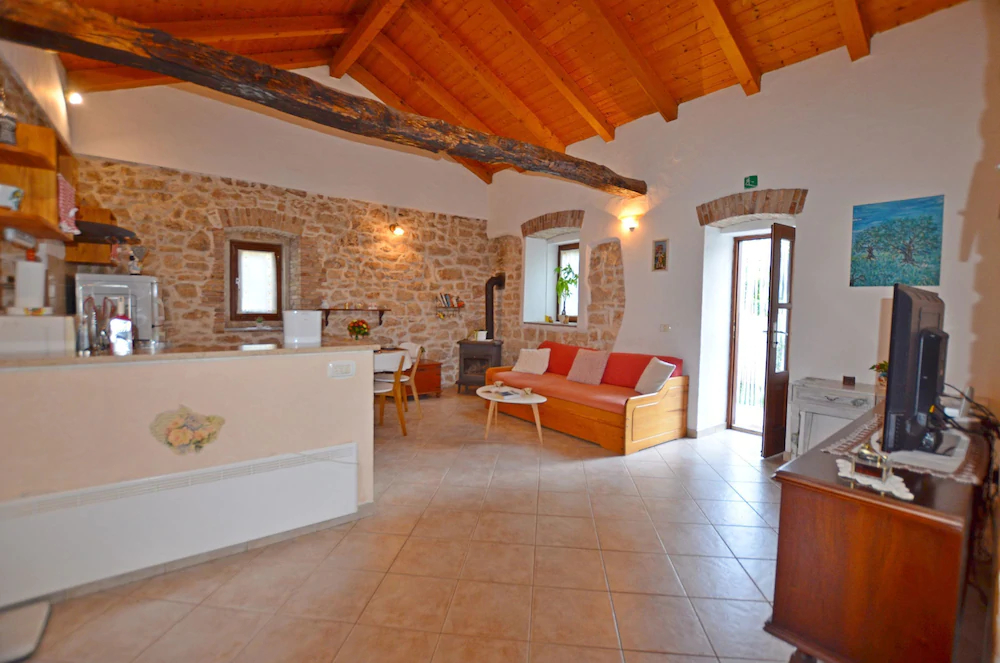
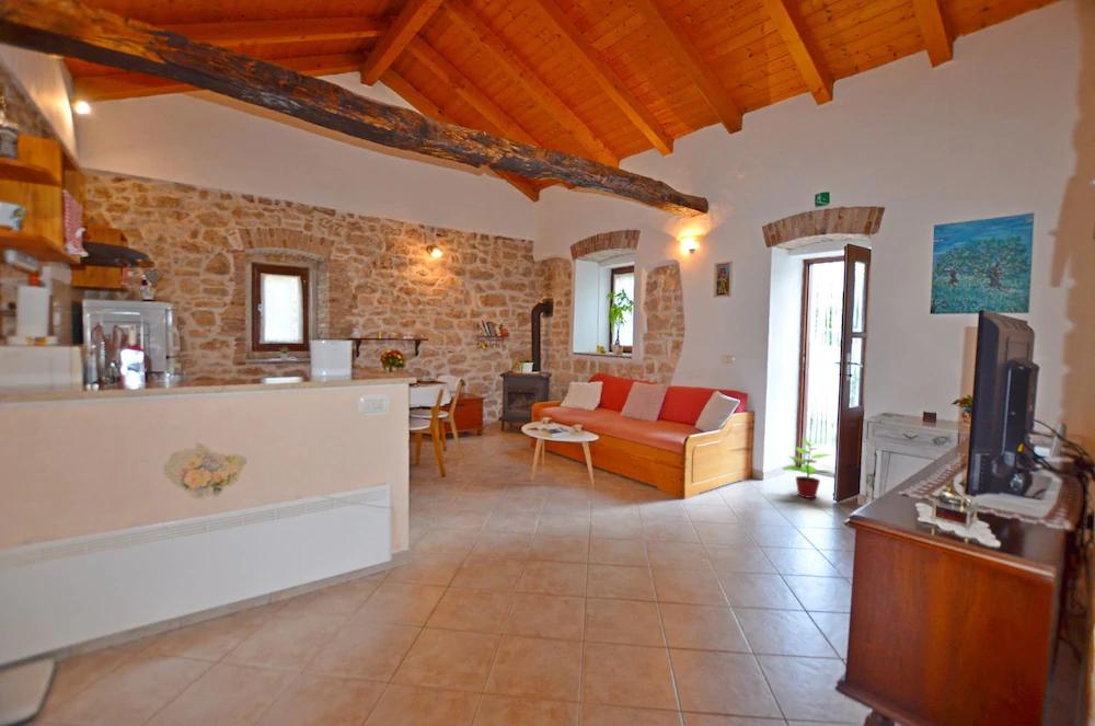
+ potted plant (809, 466)
